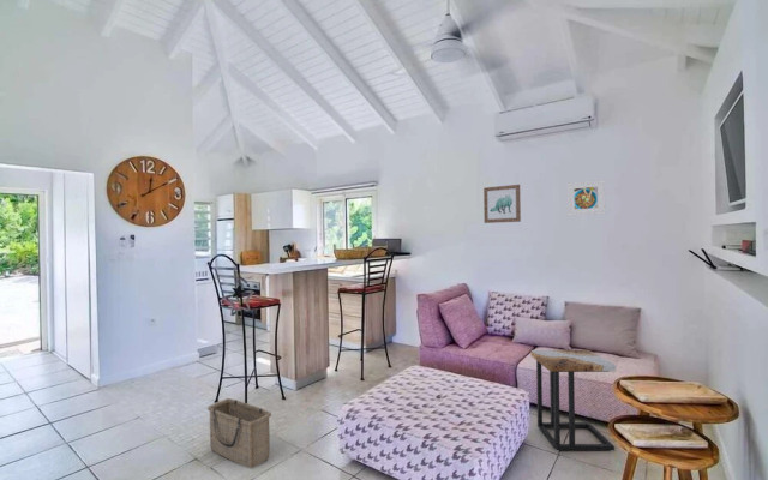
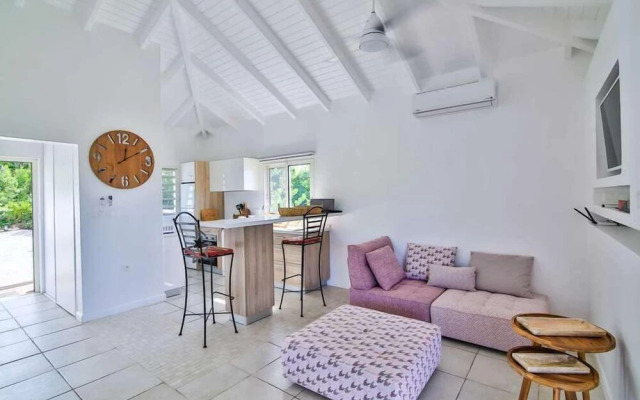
- basket (239, 431)
- wall art (502, 204)
- side table (571, 397)
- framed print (586, 198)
